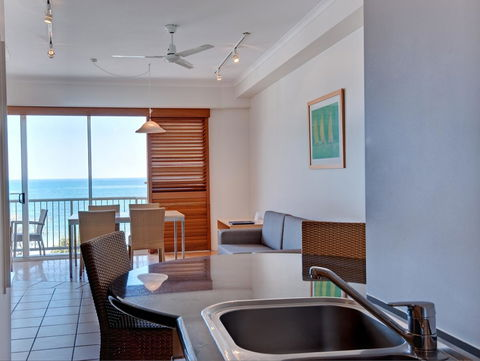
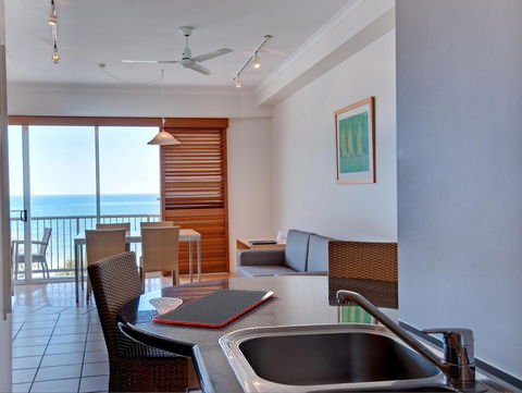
+ cutting board (220, 305)
